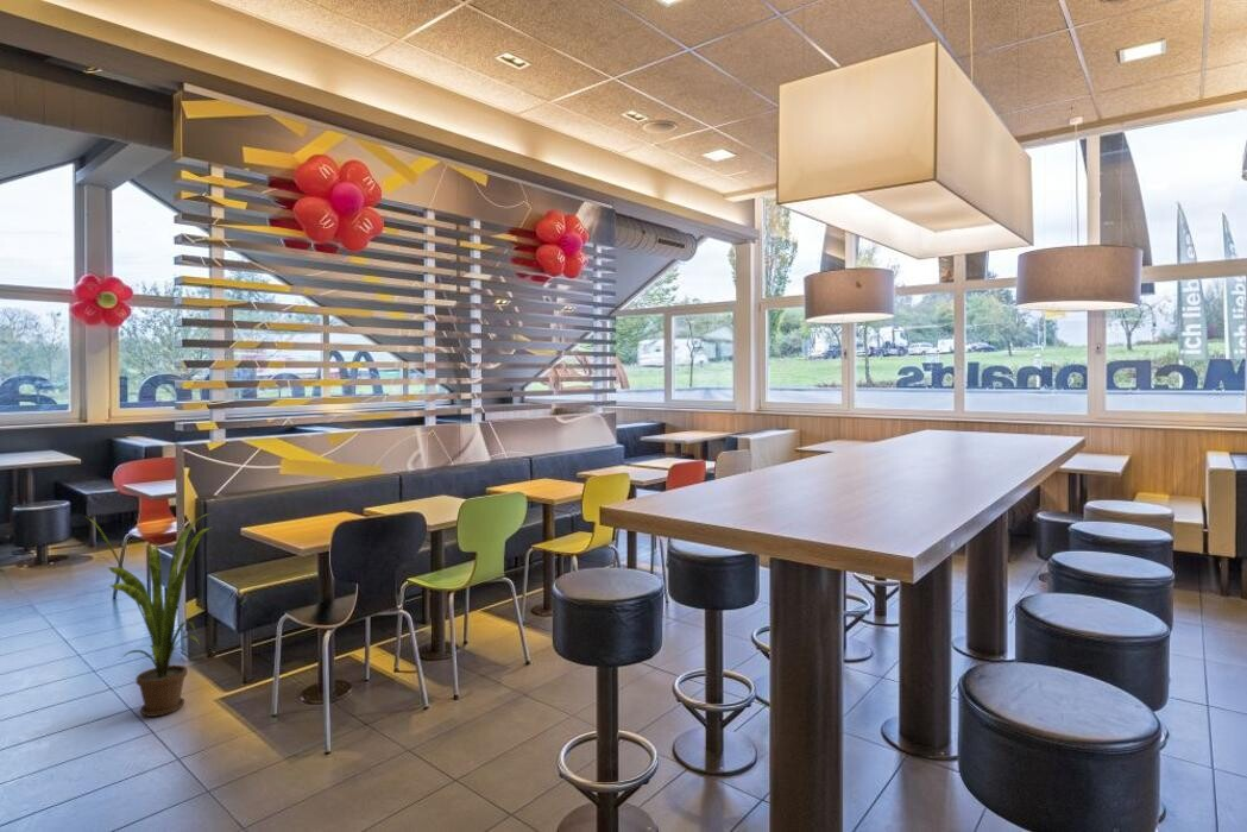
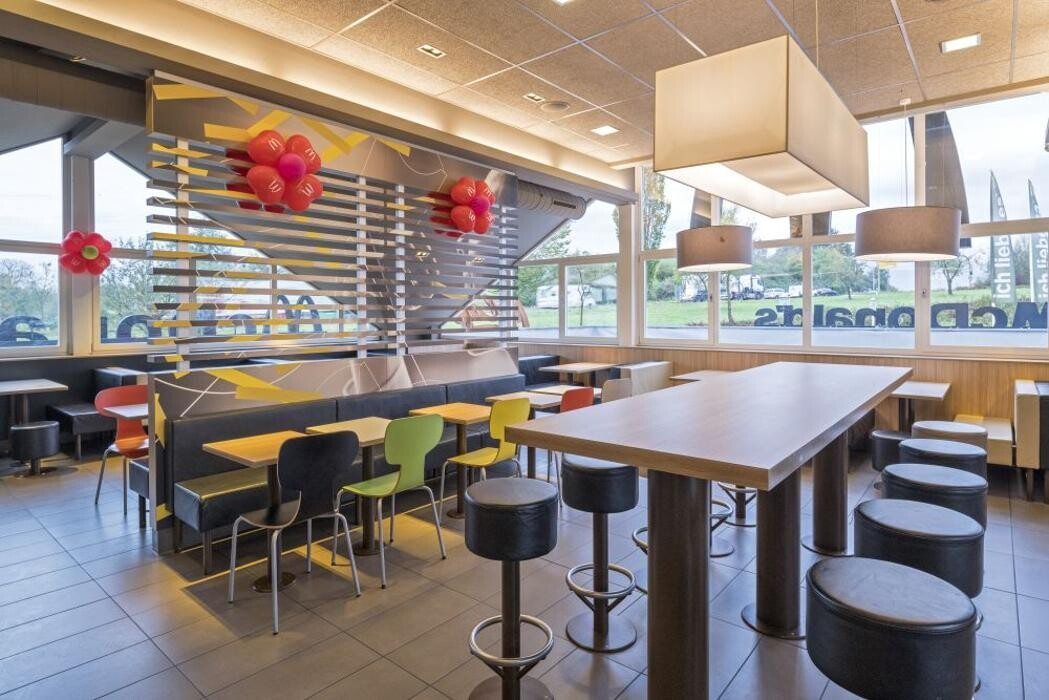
- house plant (172, 609)
